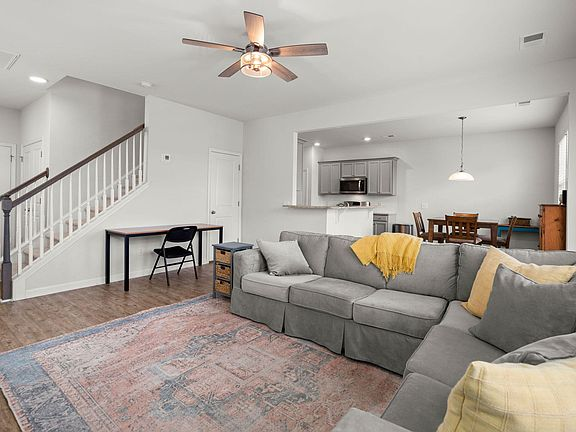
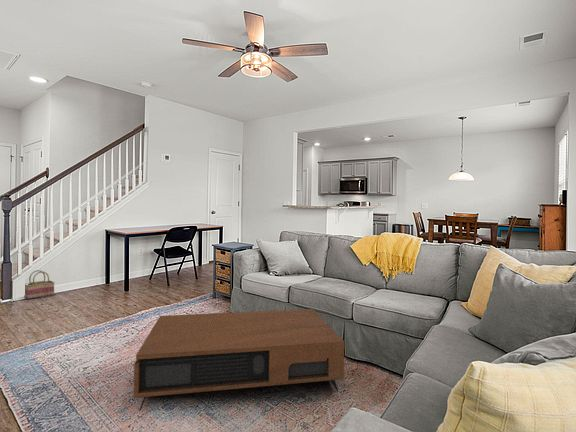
+ coffee table (241, 350)
+ basket (39, 283)
